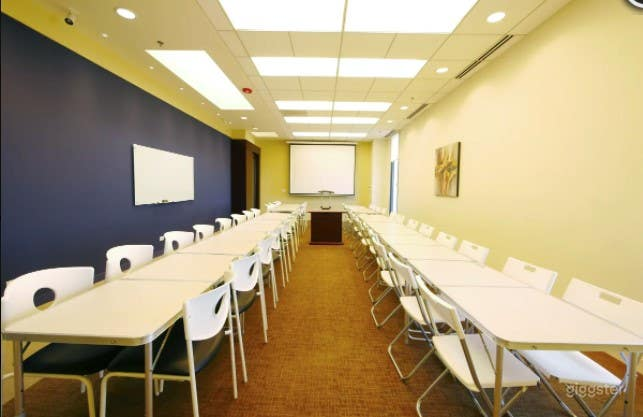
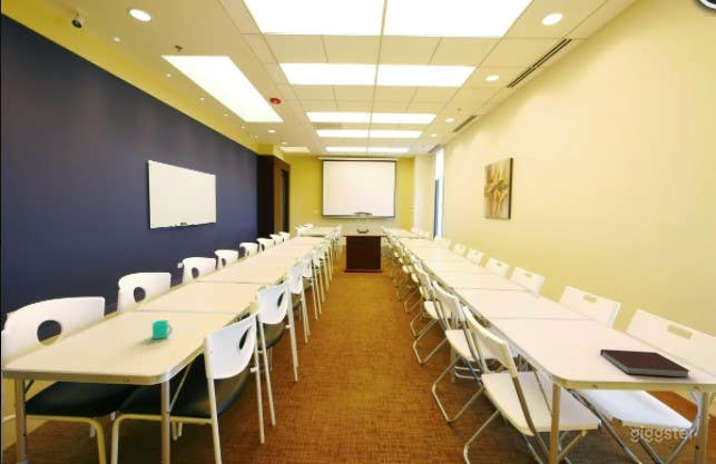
+ notebook (641, 362)
+ cup (163, 329)
